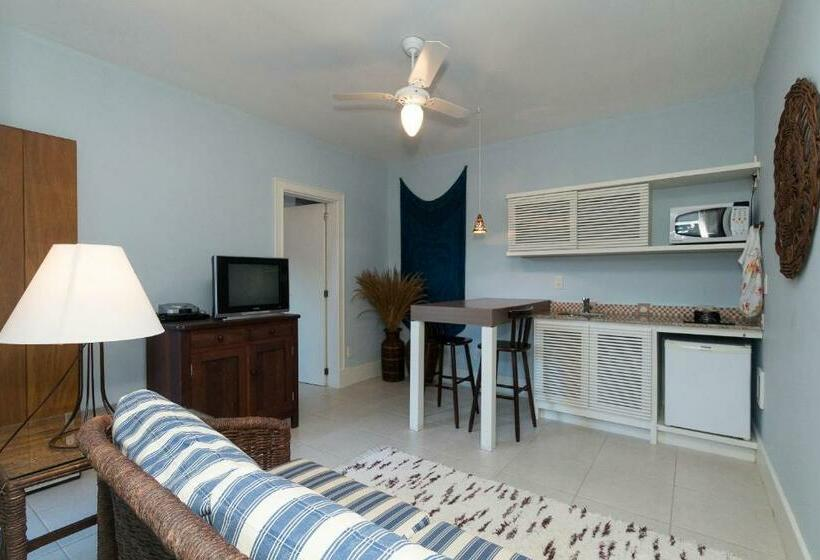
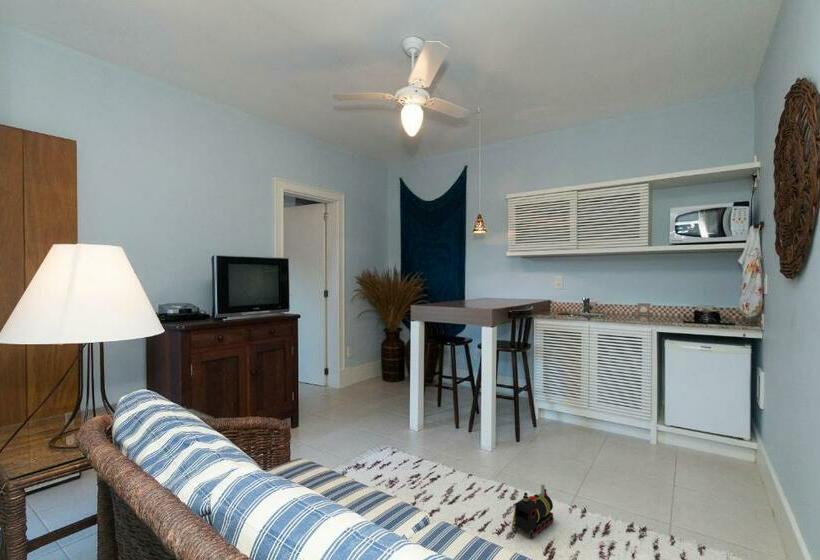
+ toy train (533, 505)
